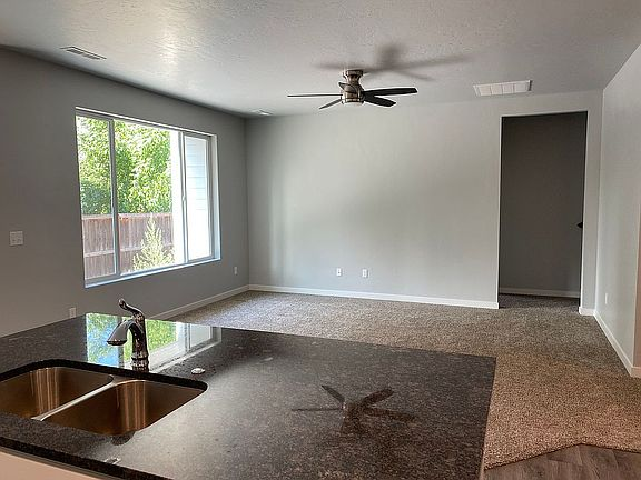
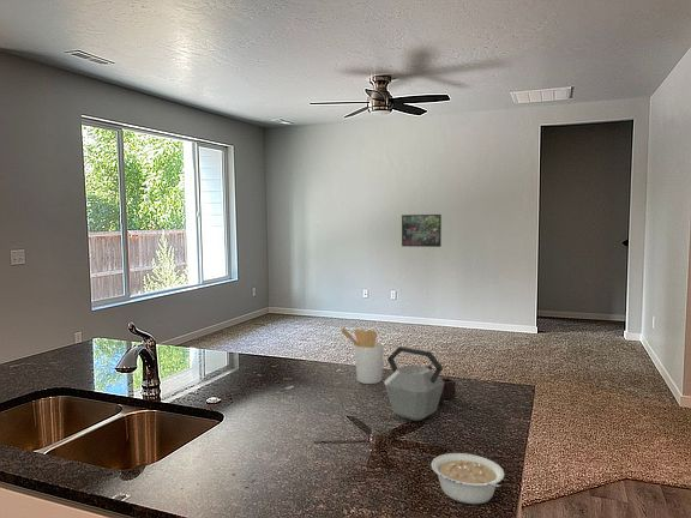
+ utensil holder (361, 353)
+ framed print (421, 230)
+ legume (469, 477)
+ kettle (427, 375)
